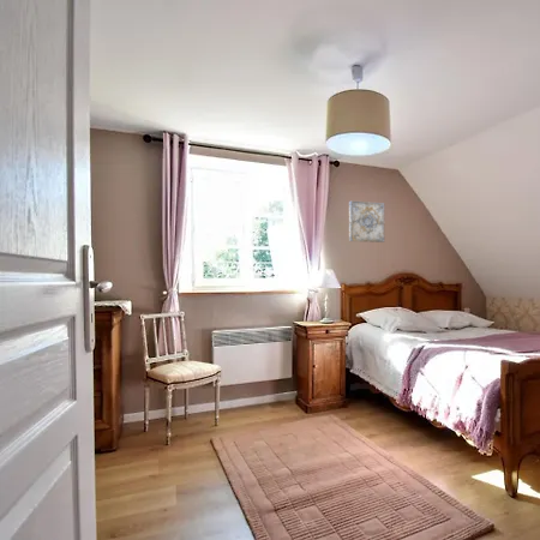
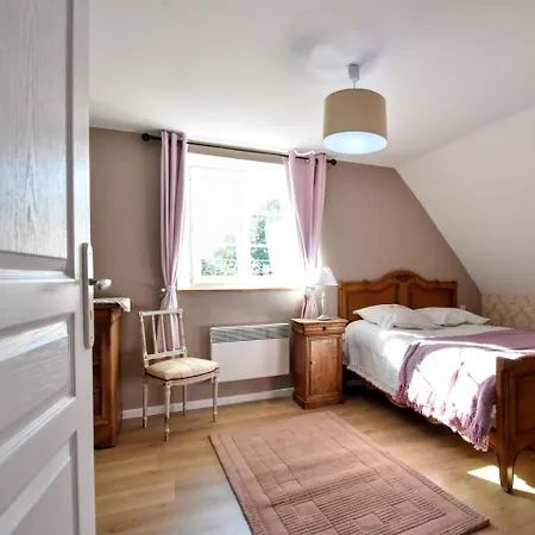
- wall art (366, 222)
